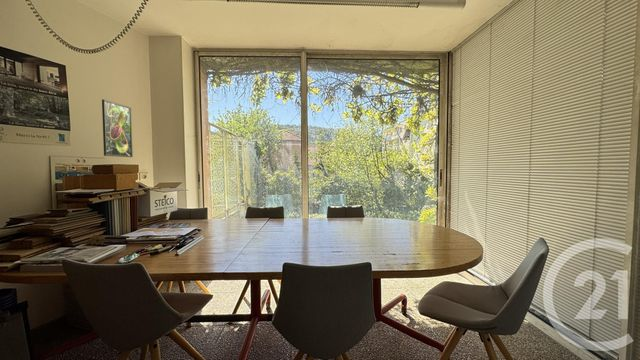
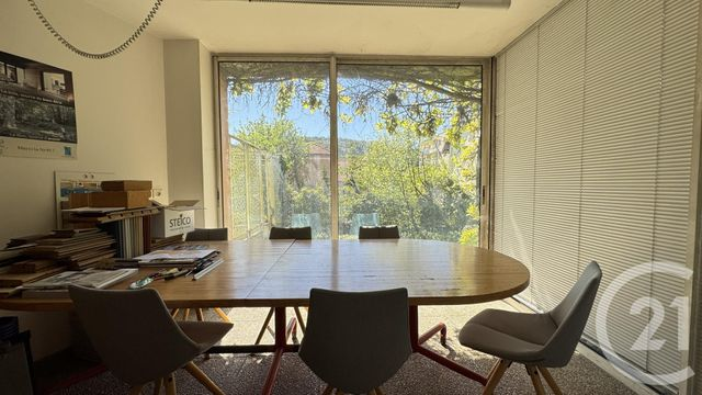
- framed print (118, 130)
